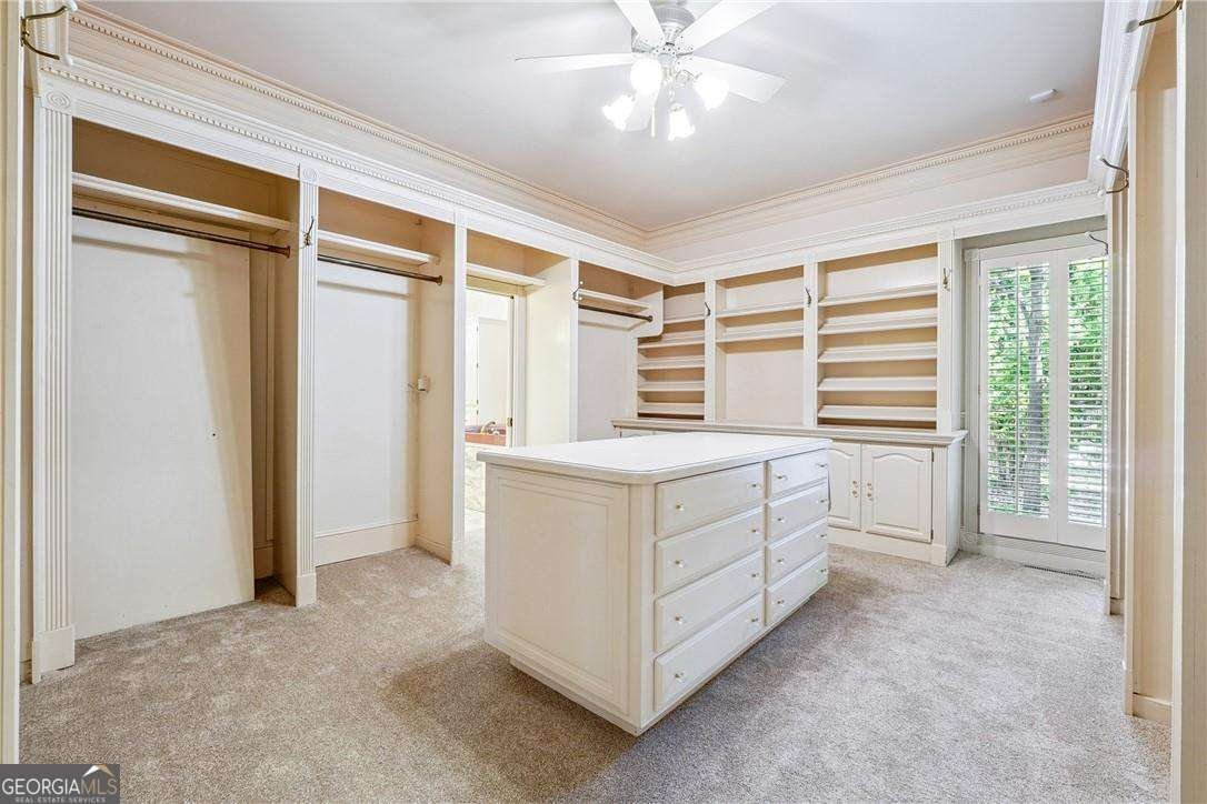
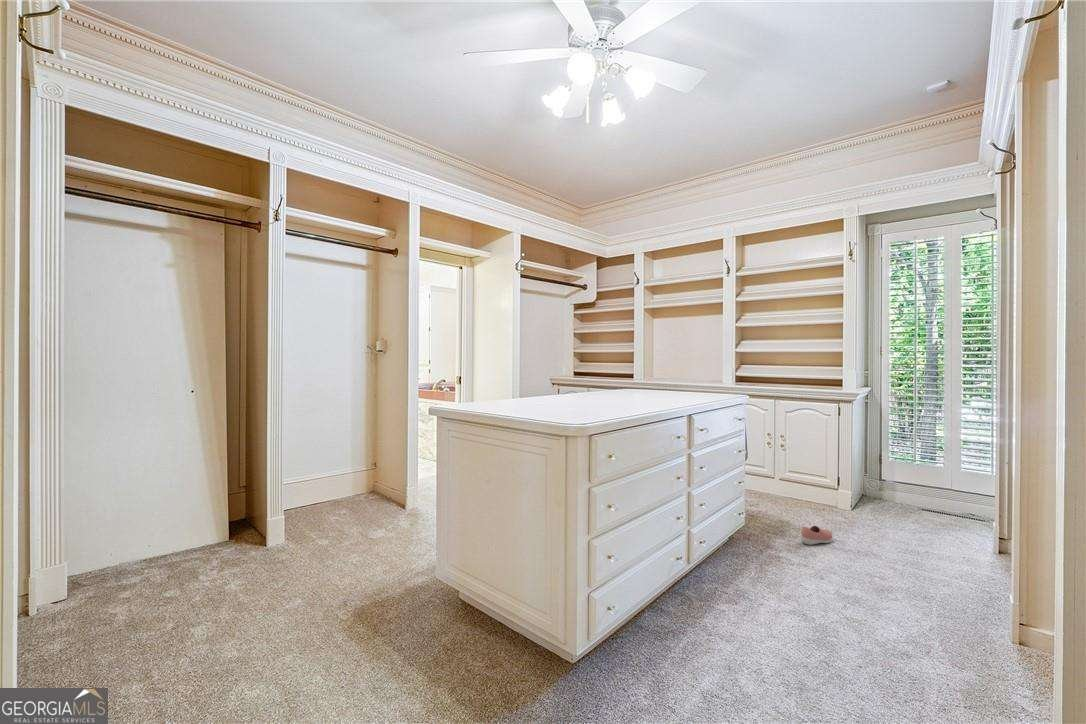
+ shoe (817, 533)
